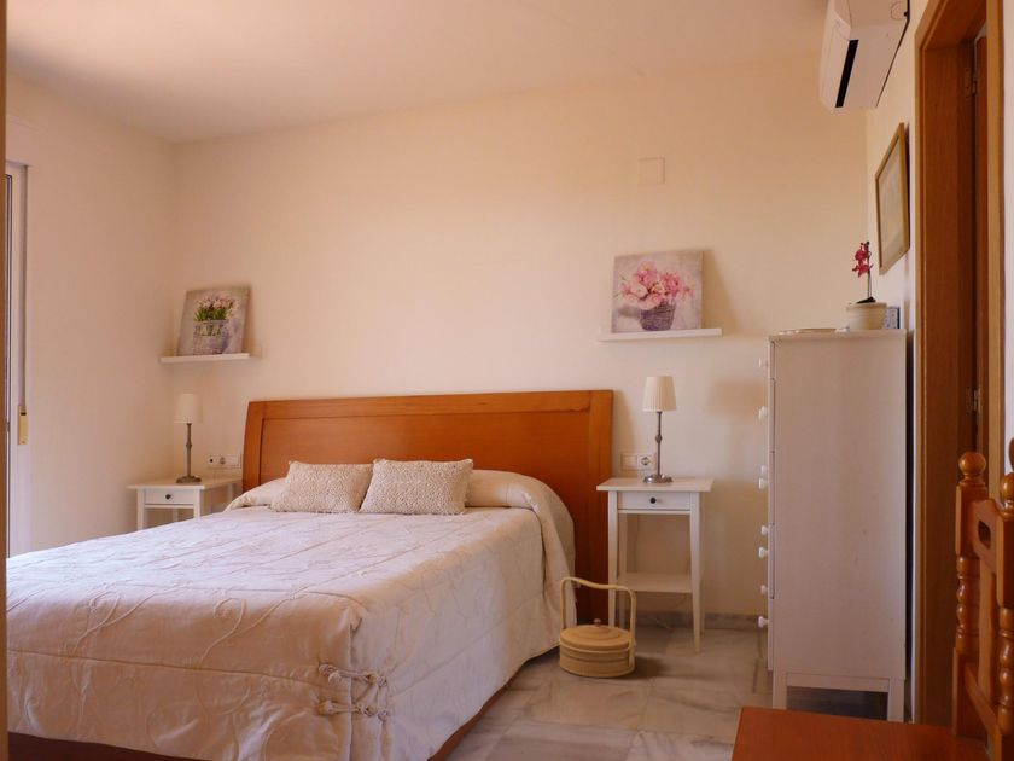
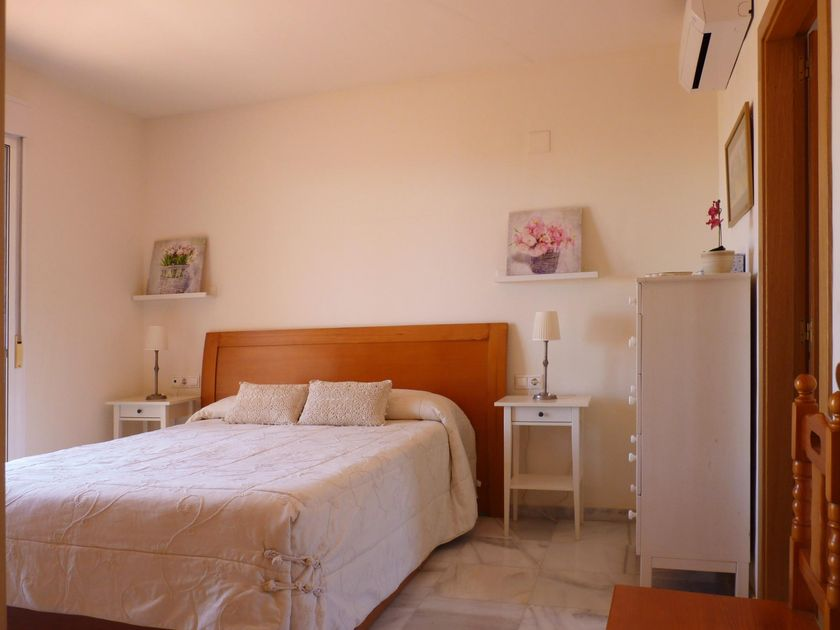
- basket (596, 623)
